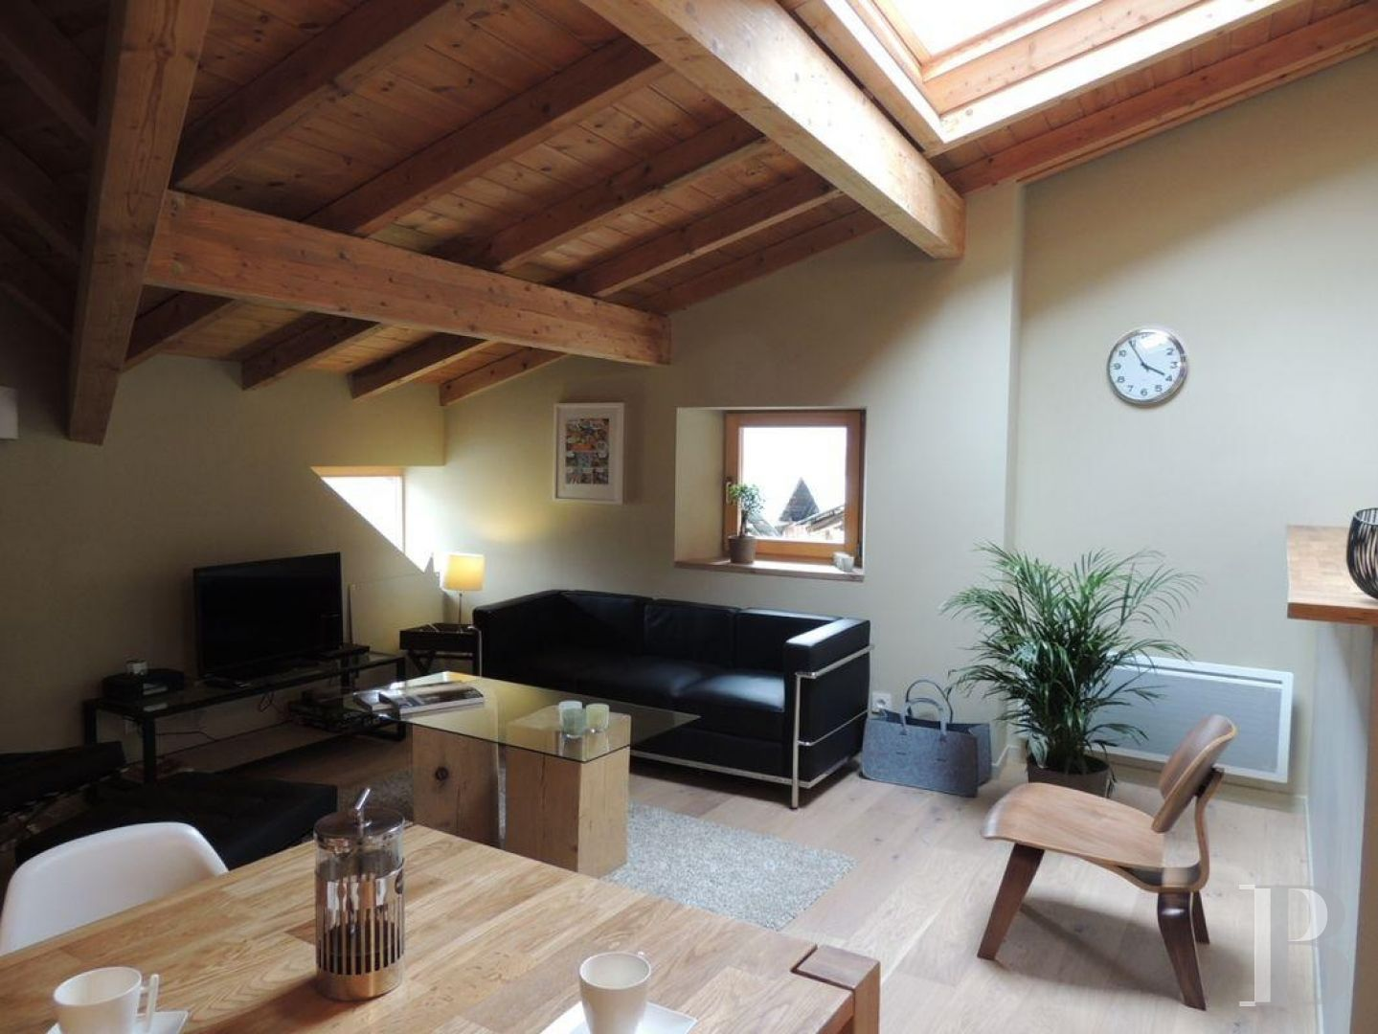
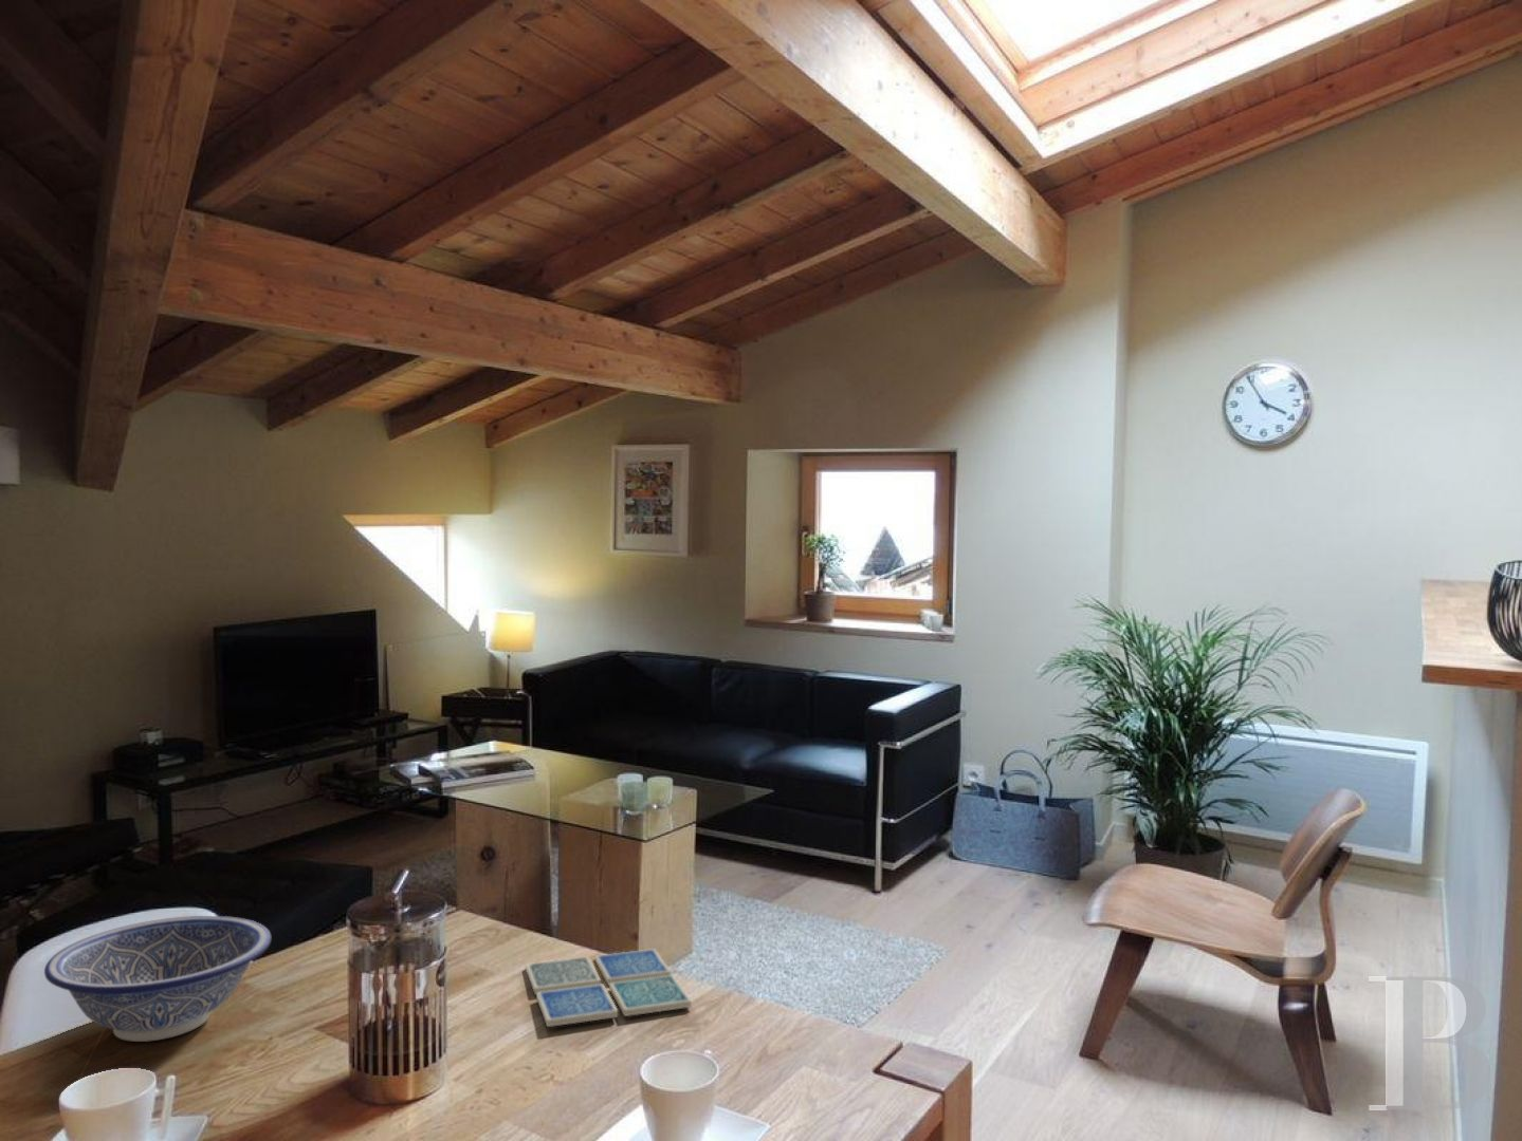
+ decorative bowl (162, 985)
+ drink coaster (604, 985)
